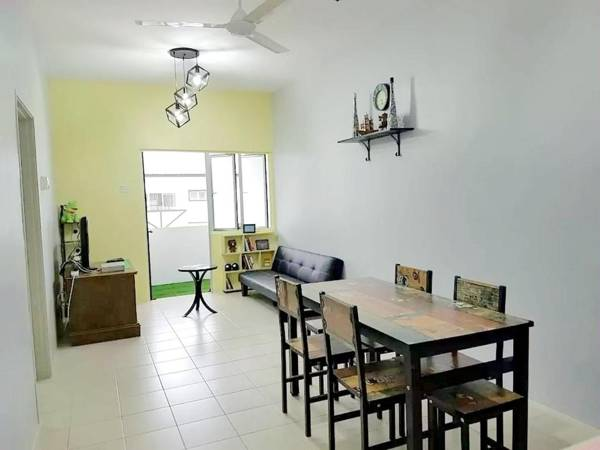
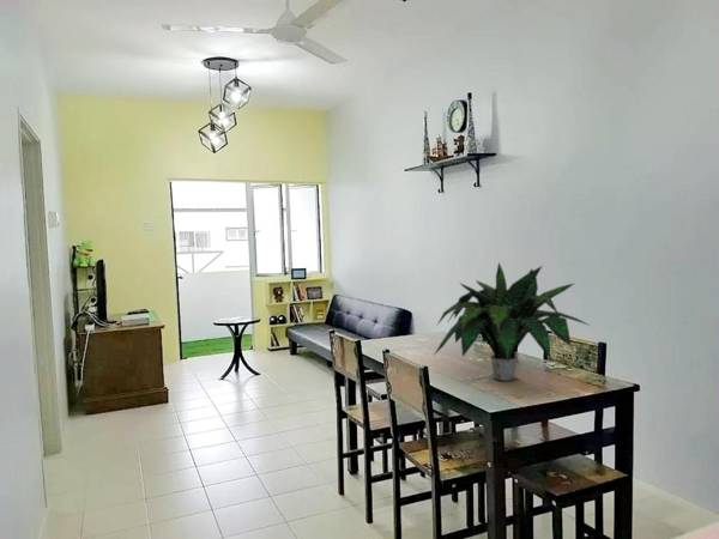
+ potted plant (508, 320)
